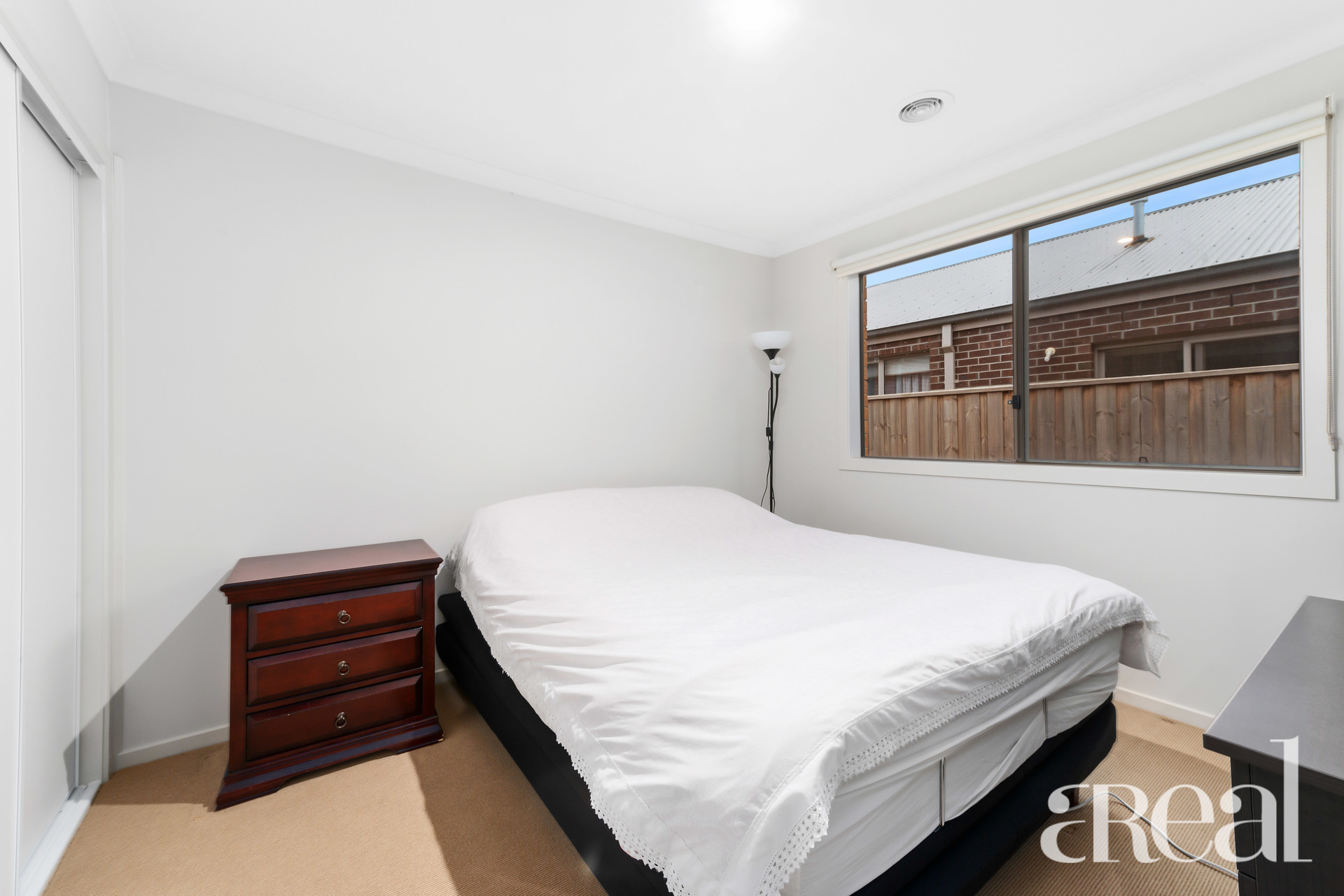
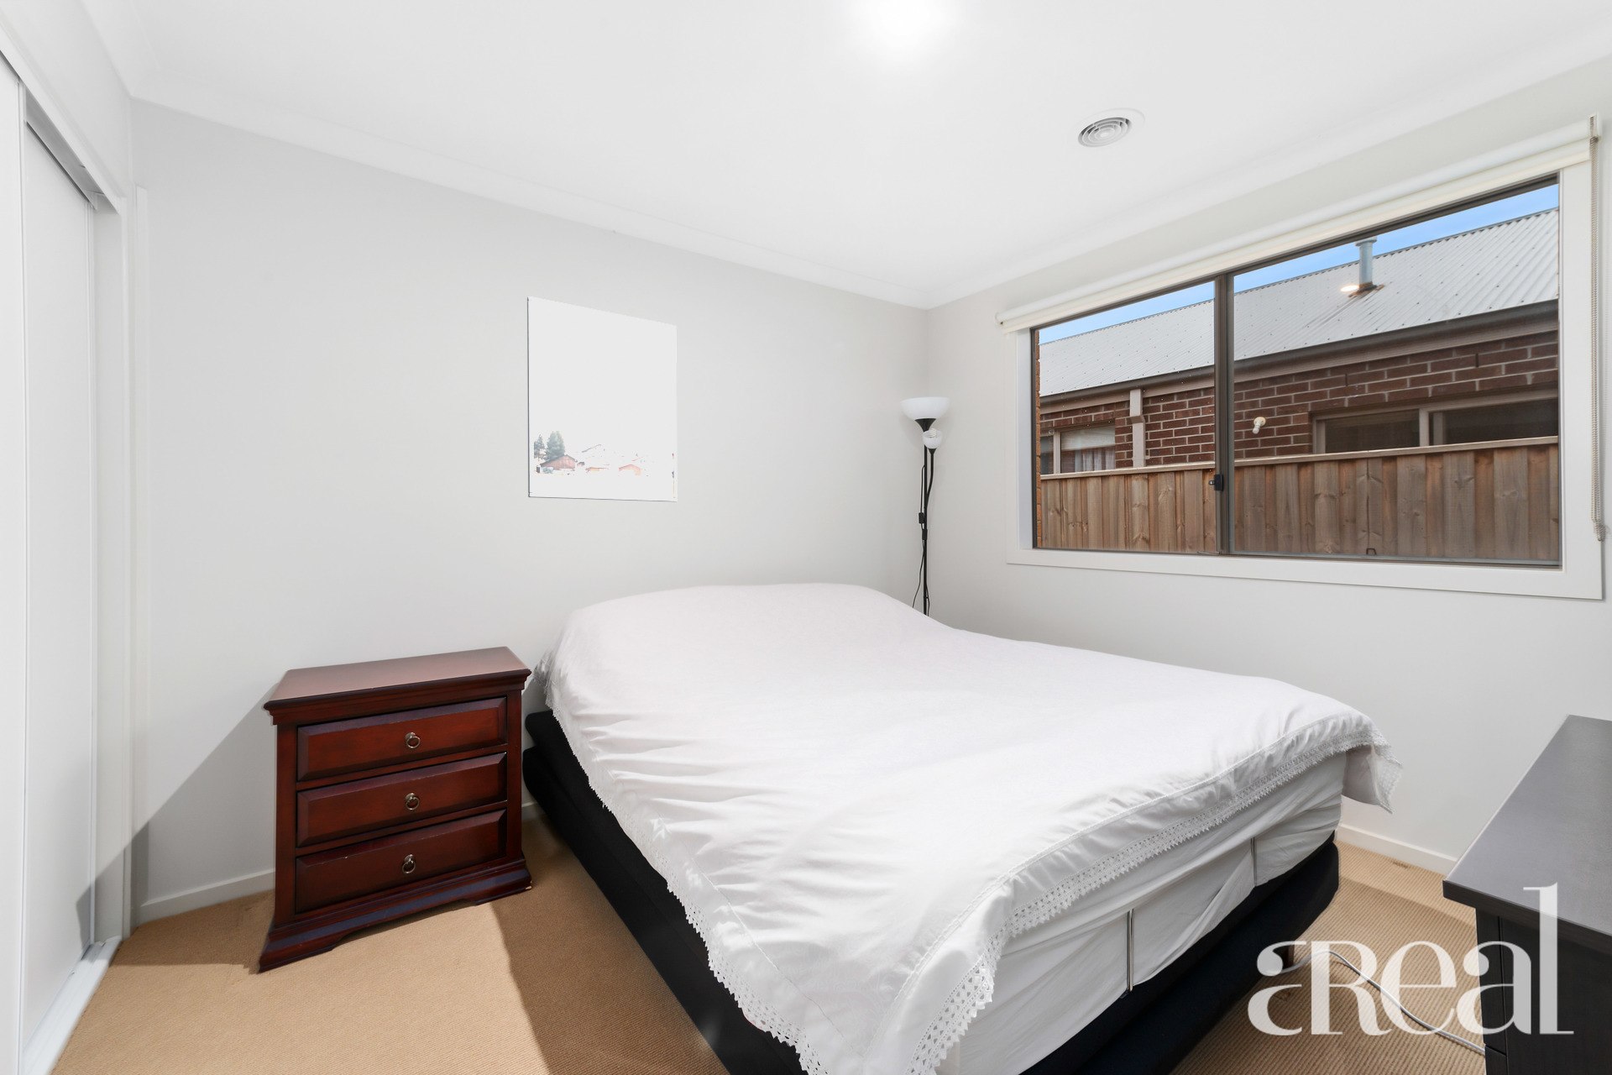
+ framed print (606, 406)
